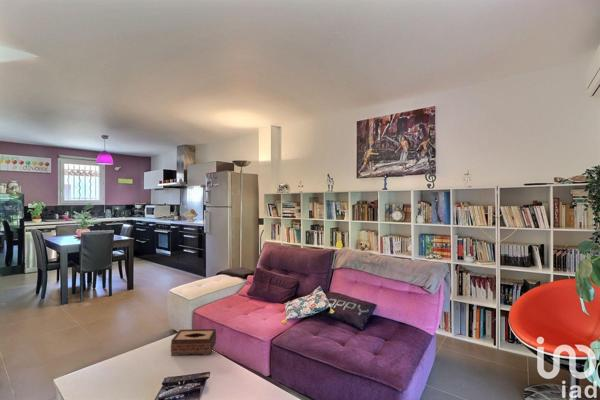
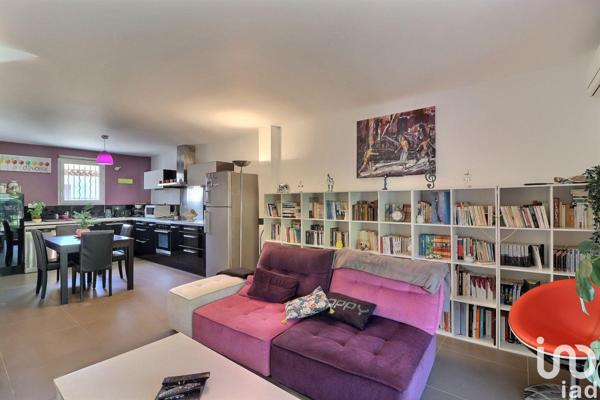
- tissue box (194, 341)
